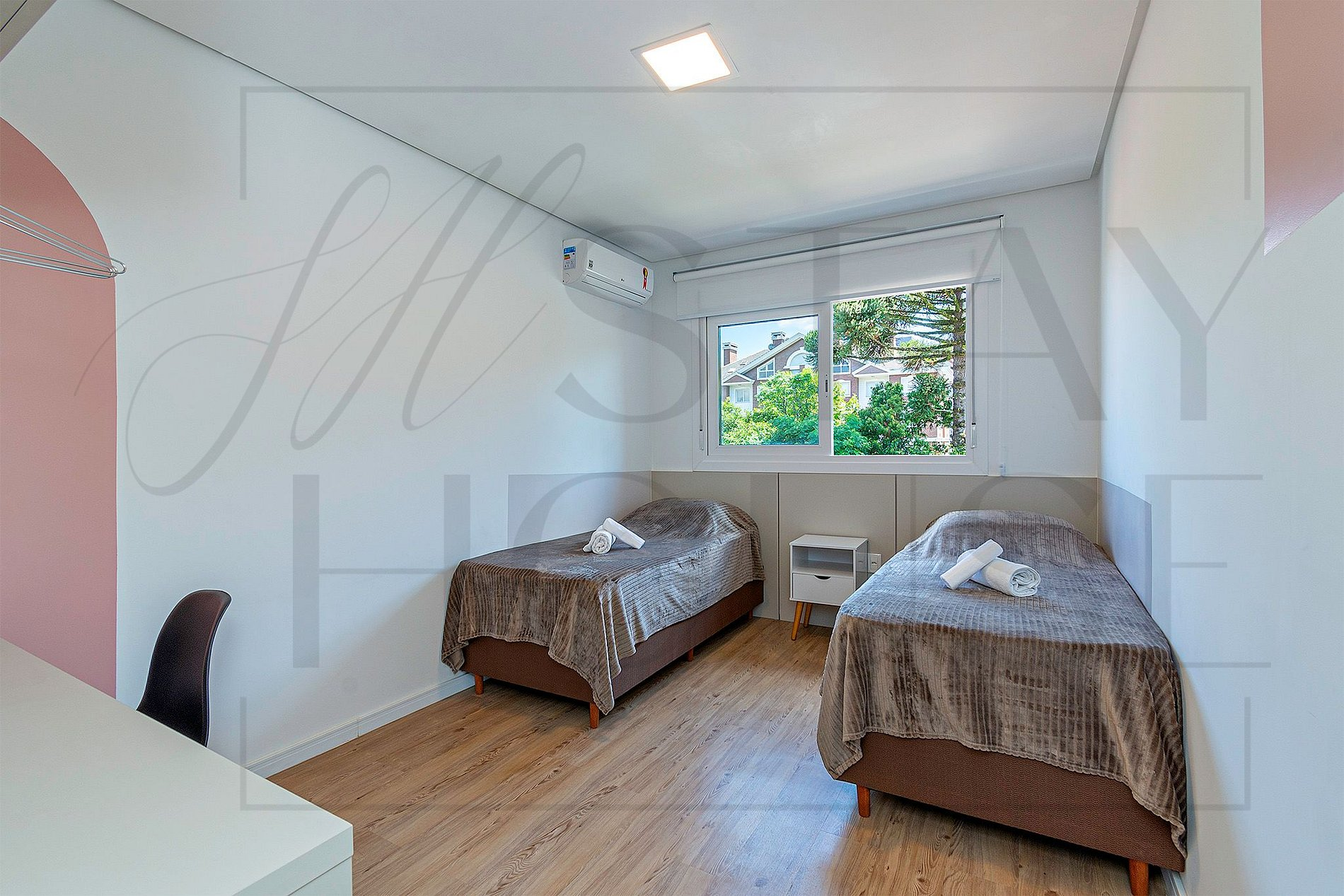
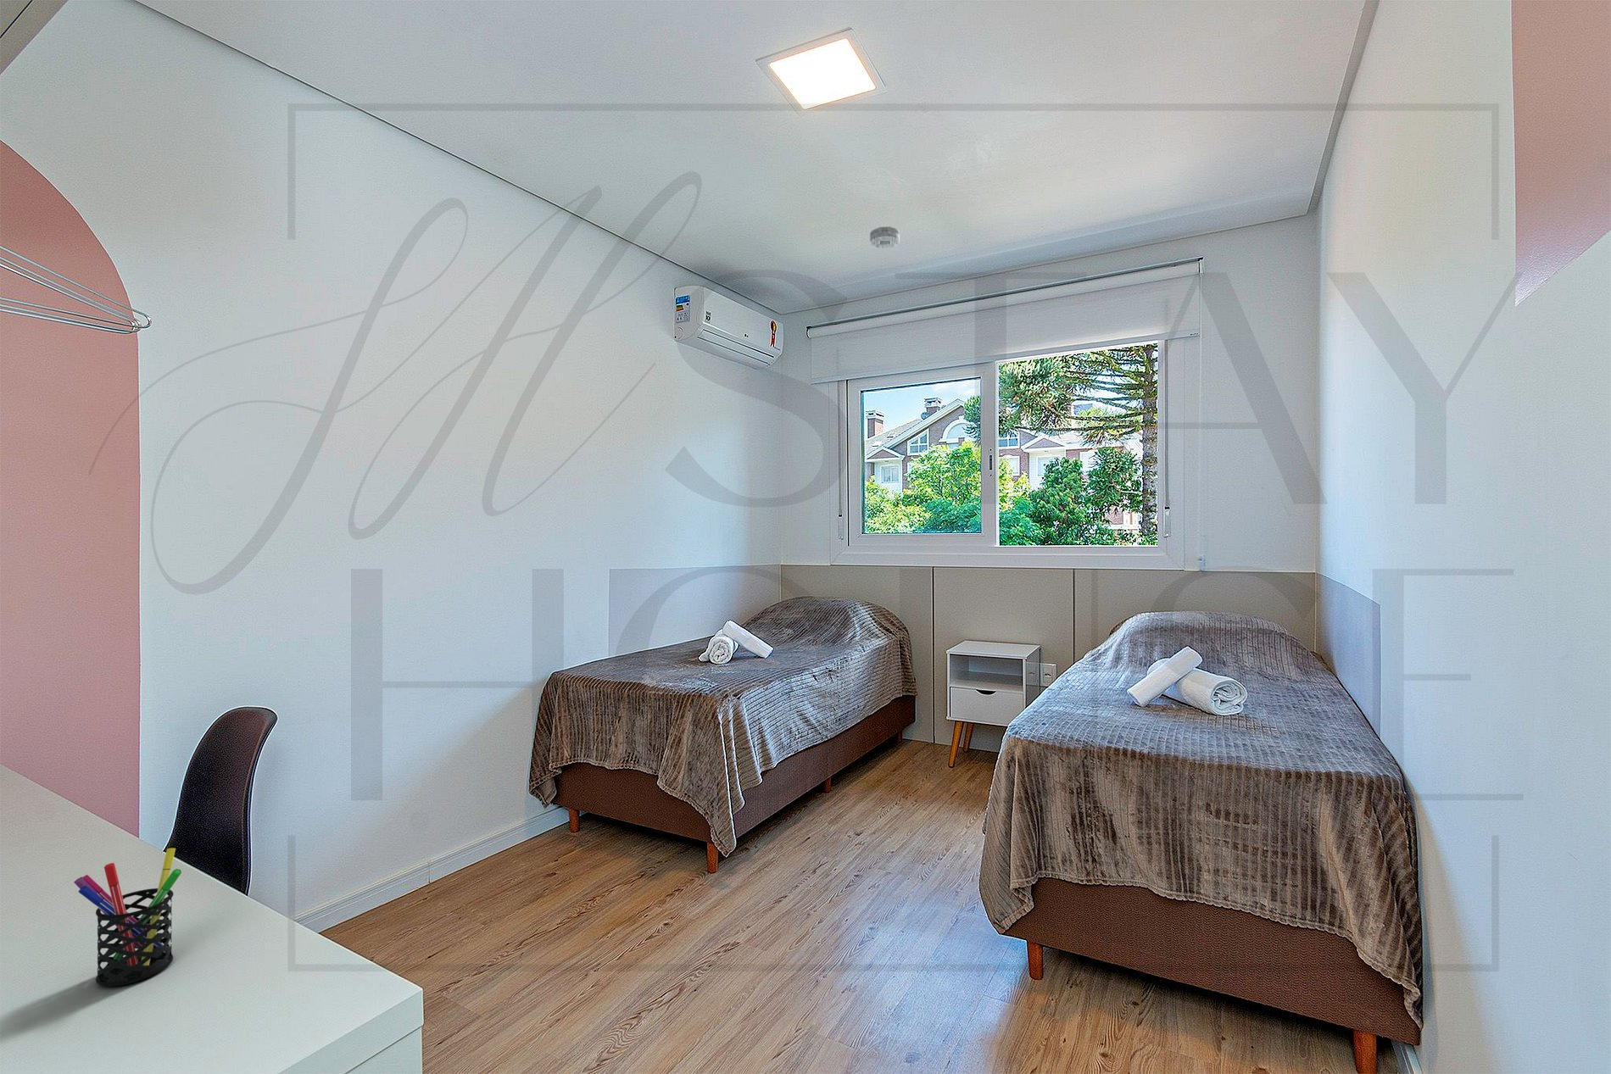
+ smoke detector (885, 236)
+ pen holder (139, 912)
